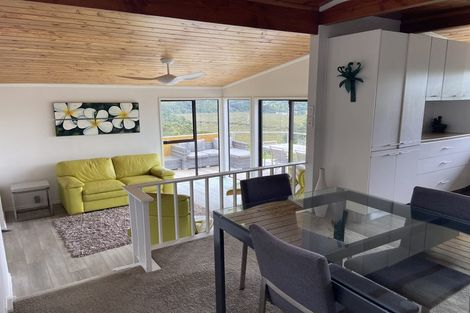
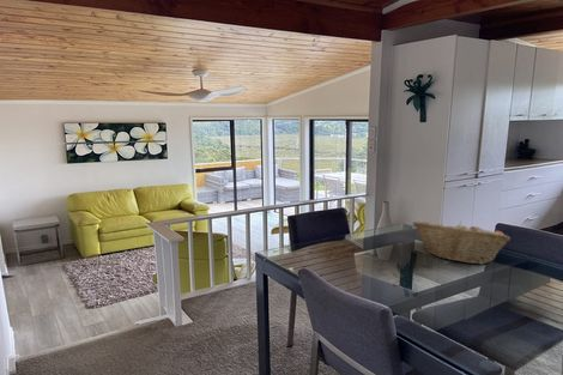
+ fruit basket (458, 237)
